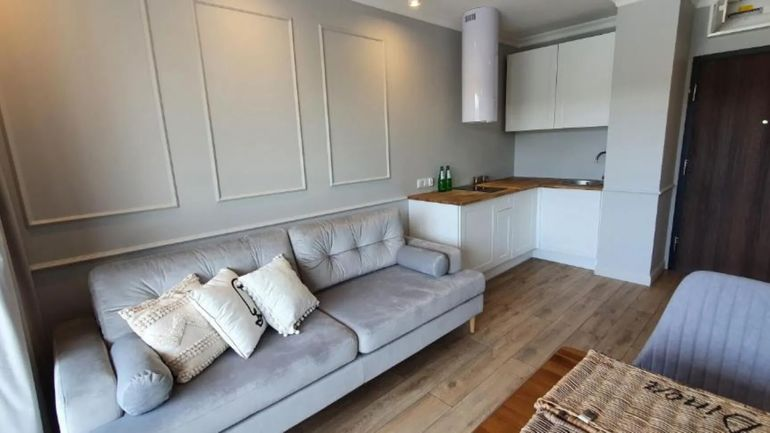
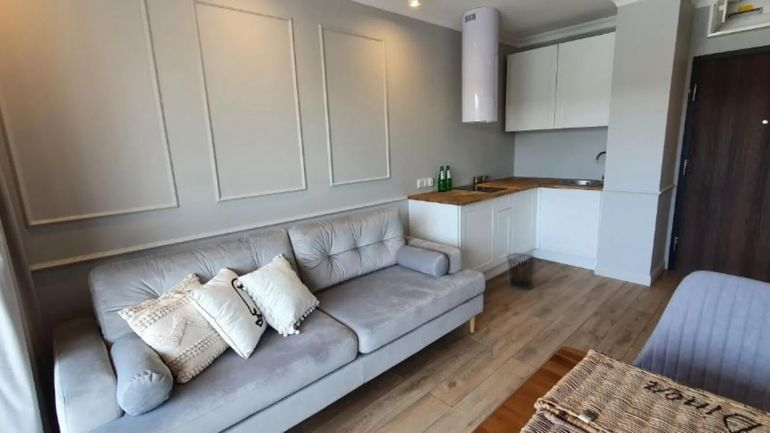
+ waste bin (521, 271)
